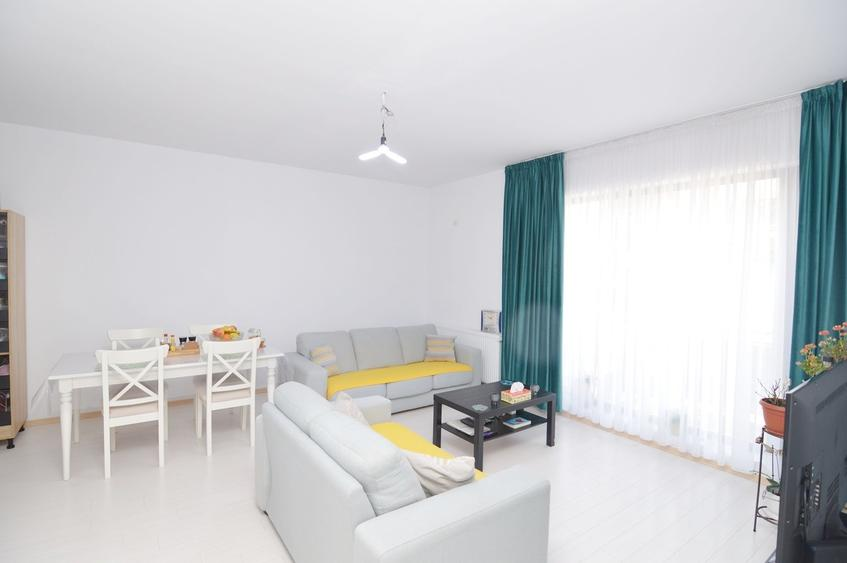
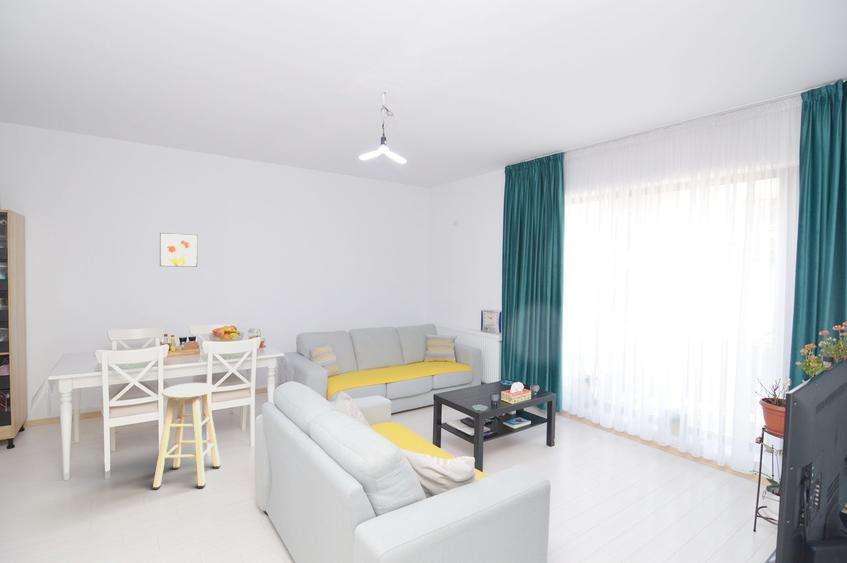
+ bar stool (194, 432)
+ wall art (178, 250)
